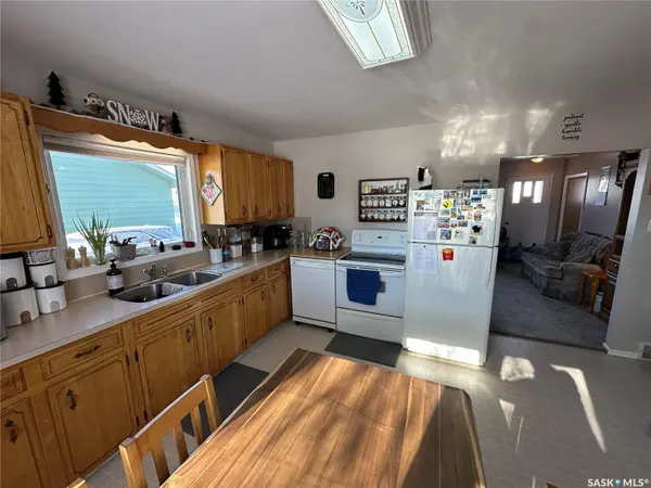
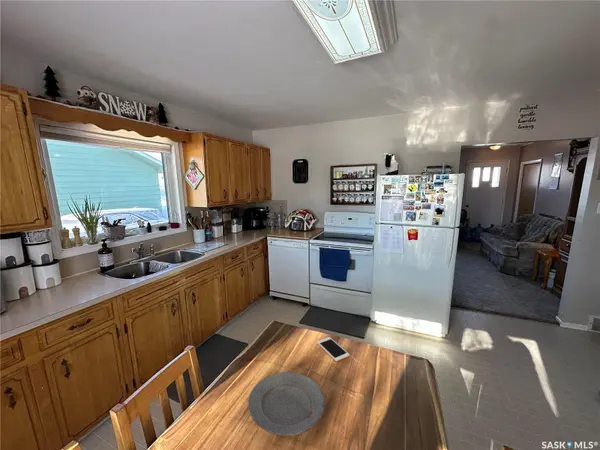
+ cell phone (332, 348)
+ plate (287, 404)
